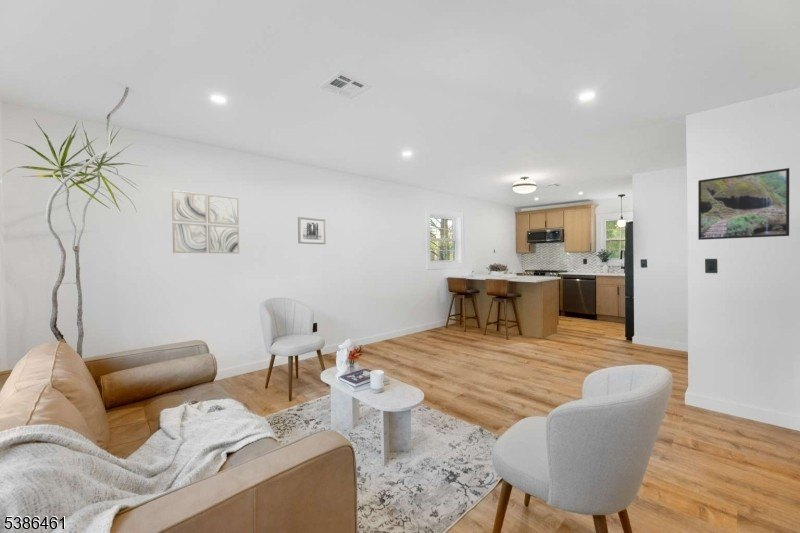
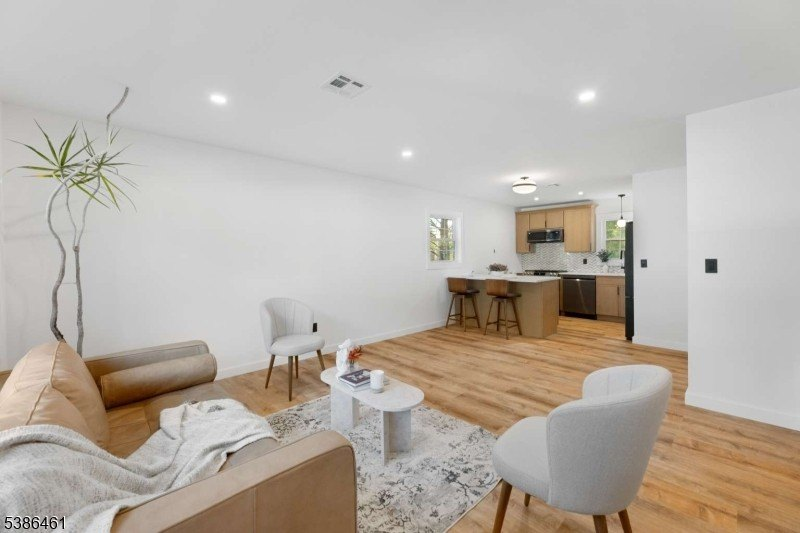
- wall art (208, 222)
- wall art (312, 231)
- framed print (740, 206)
